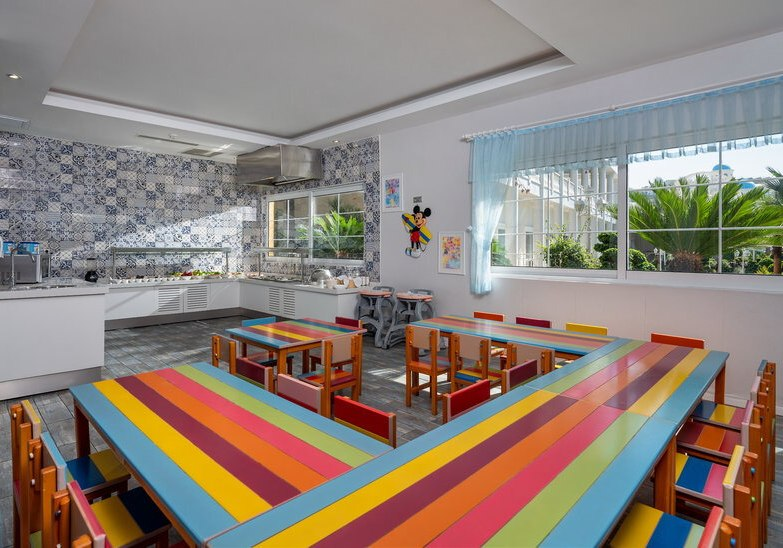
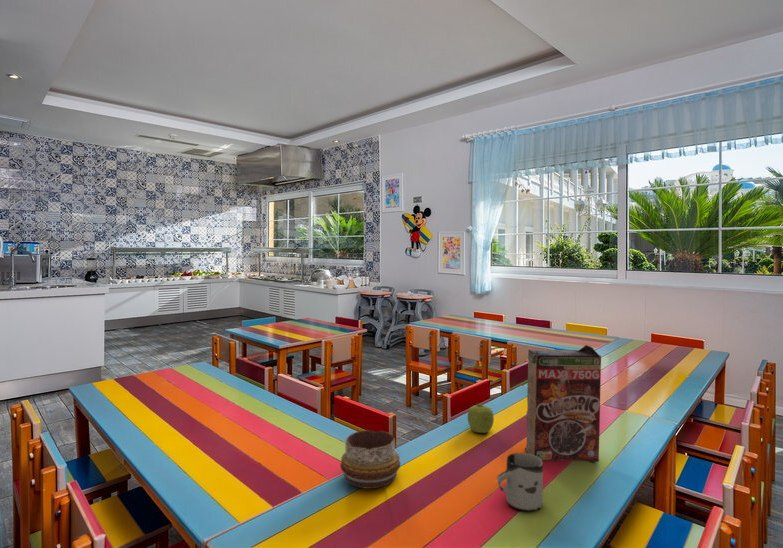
+ cereal box (562, 400)
+ fruit (480, 417)
+ cup (518, 482)
+ decorative bowl (370, 458)
